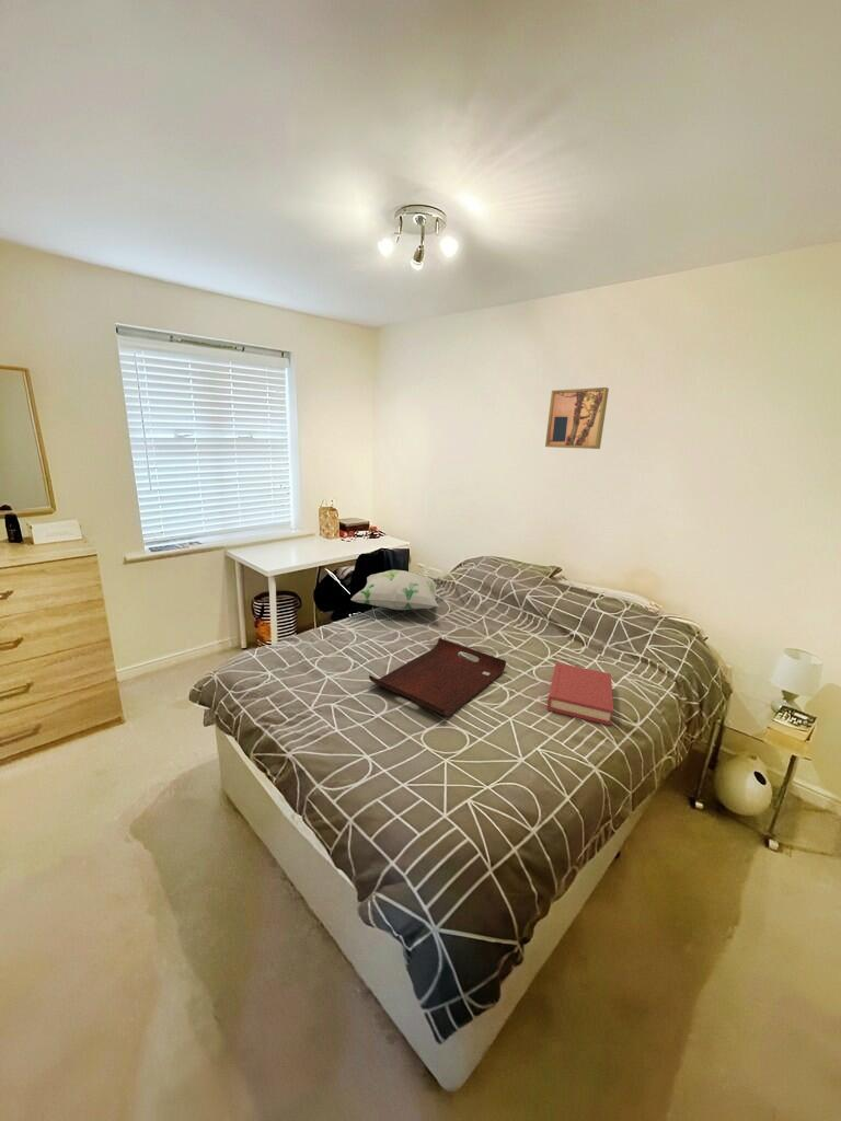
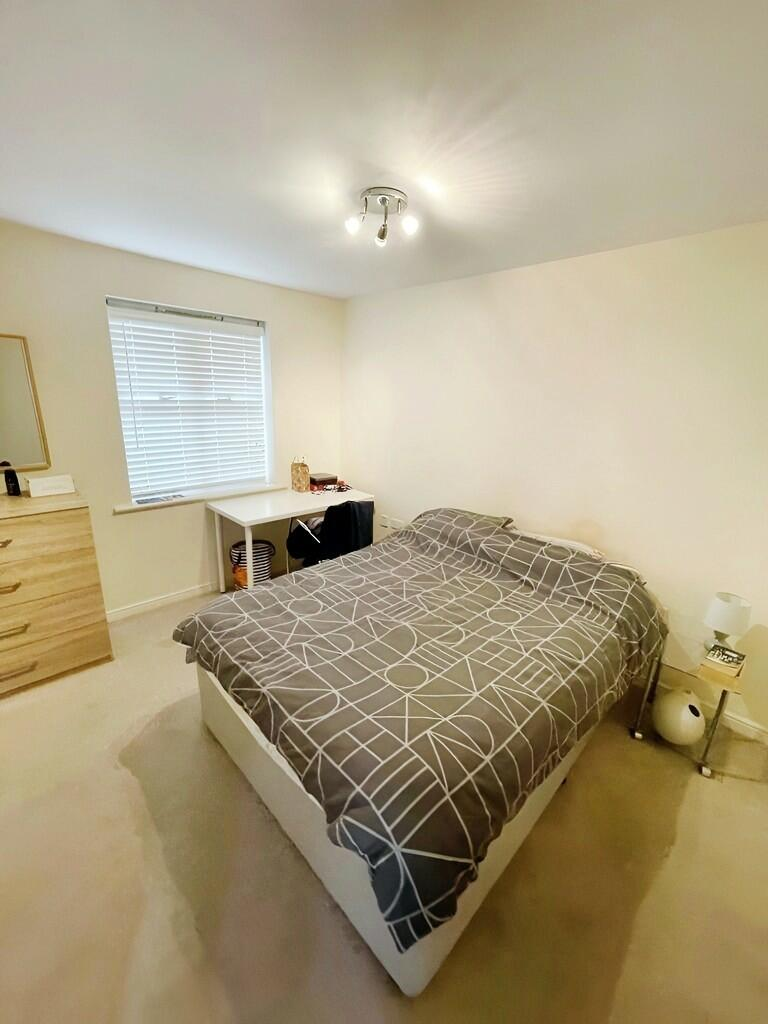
- decorative pillow (401, 589)
- wall art (575, 418)
- hardback book (580, 691)
- serving tray (440, 672)
